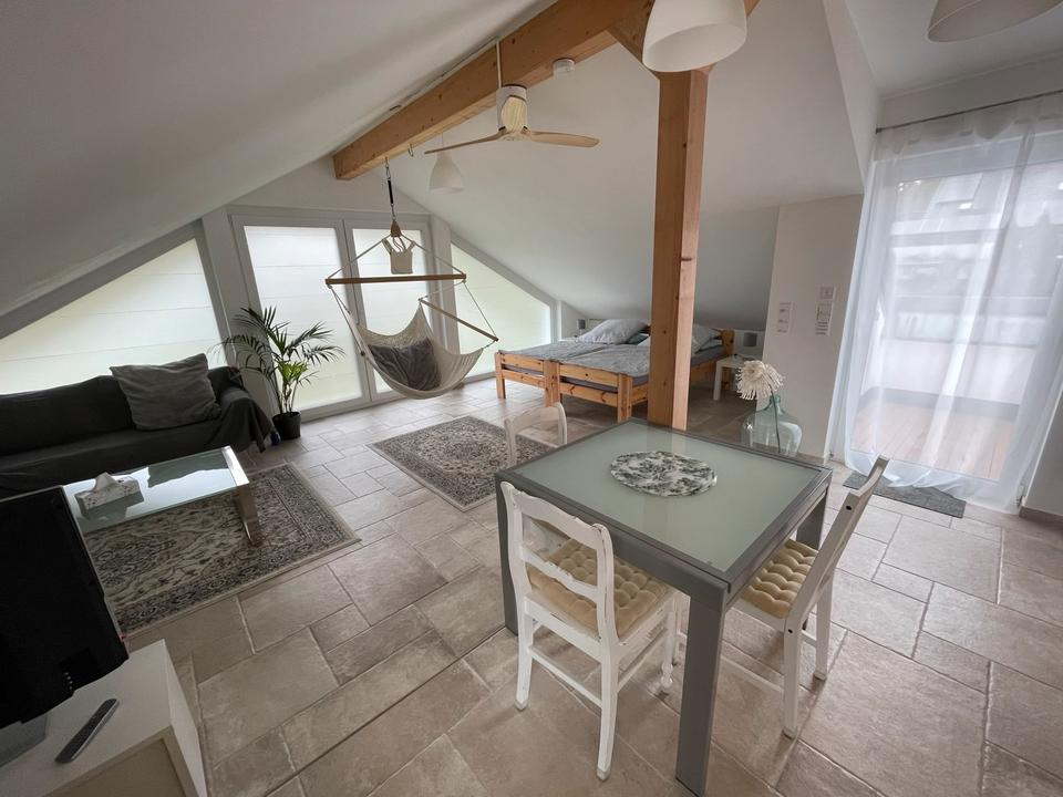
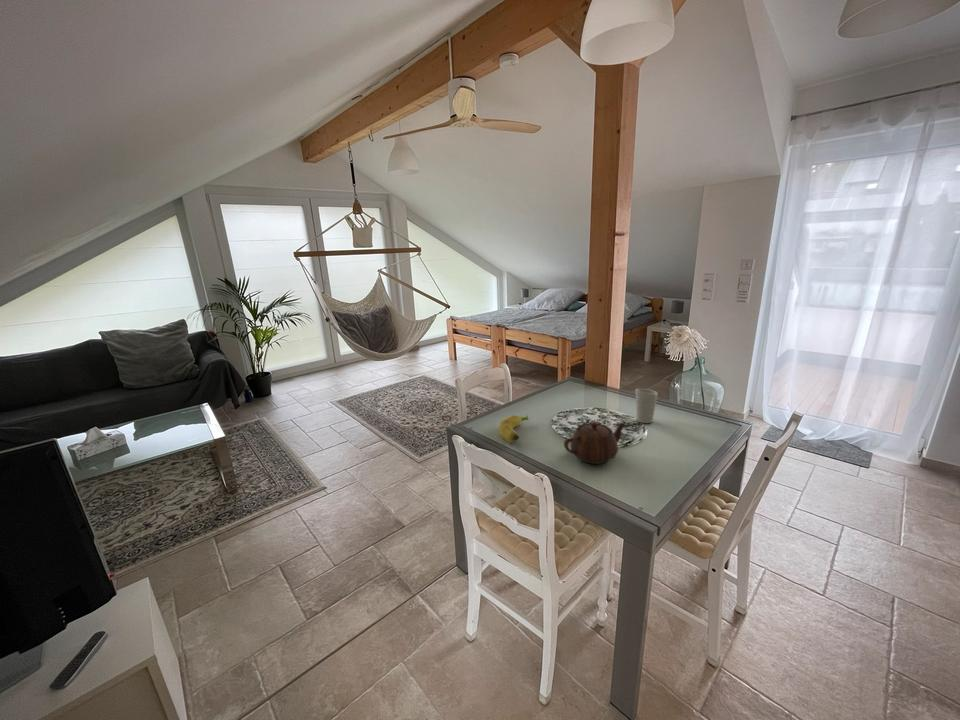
+ banana (517, 425)
+ teapot (596, 439)
+ cup (645, 404)
